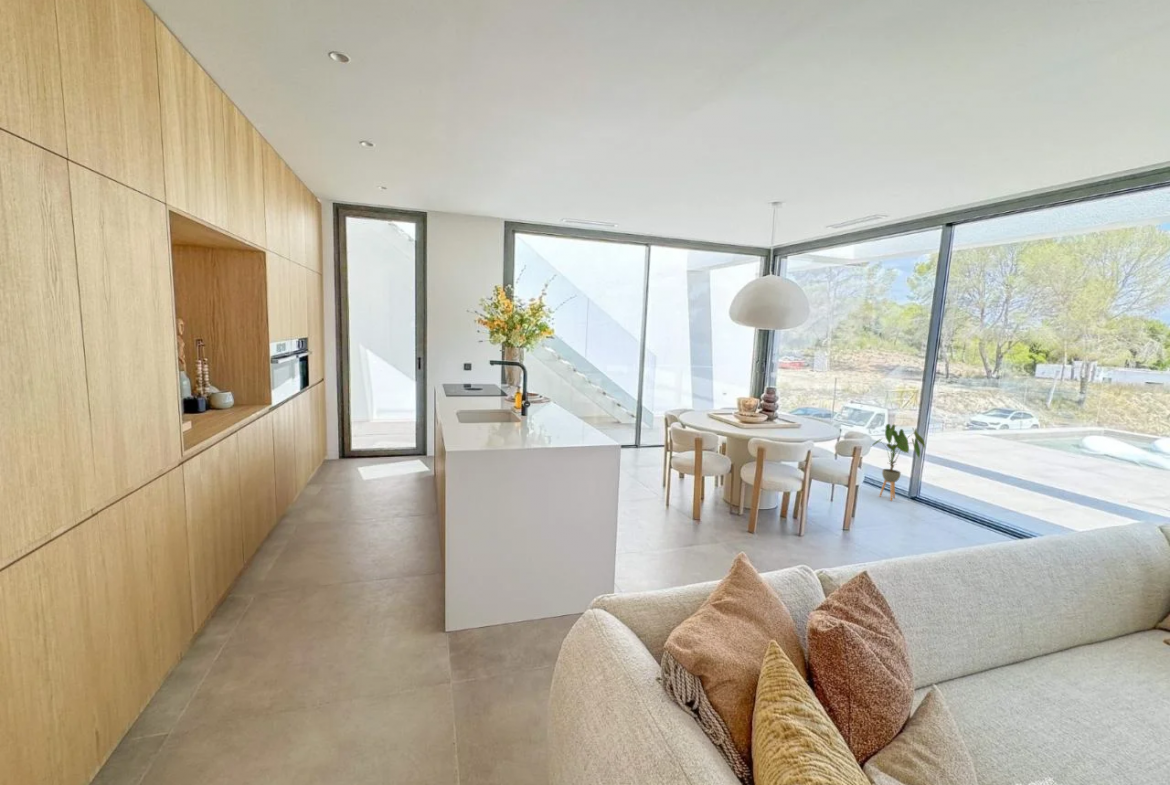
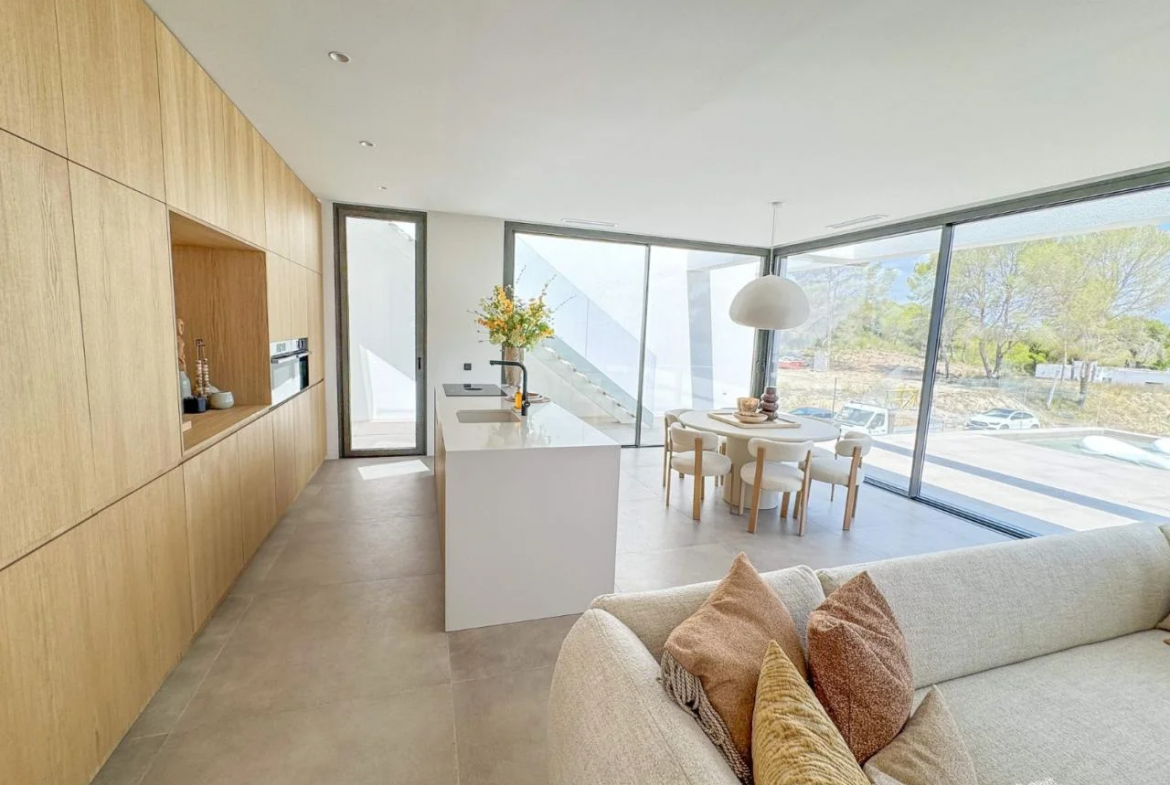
- house plant (895, 461)
